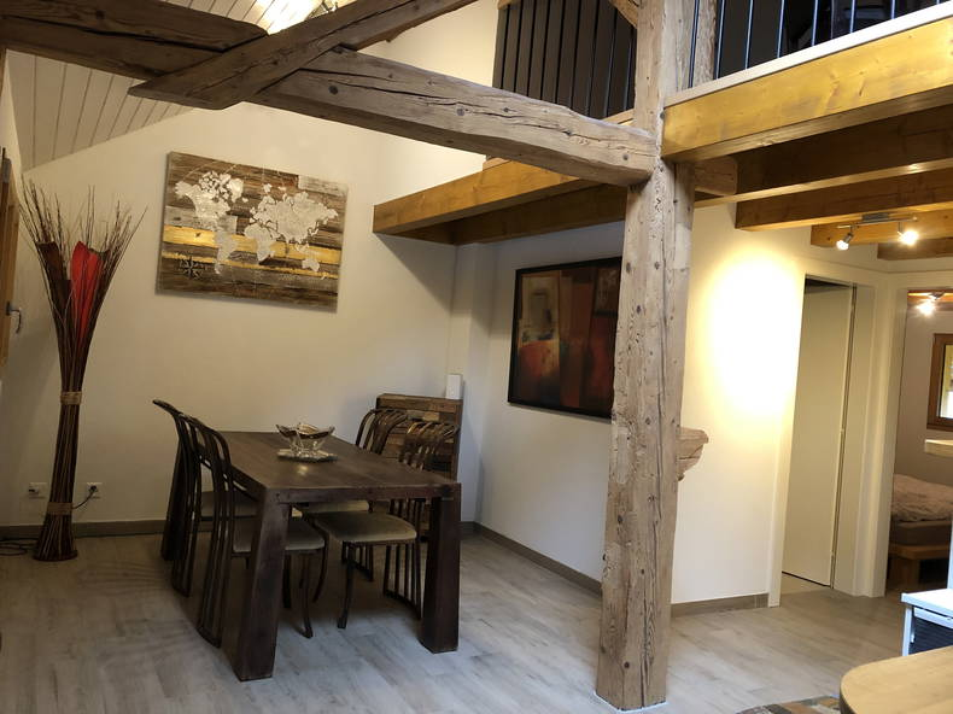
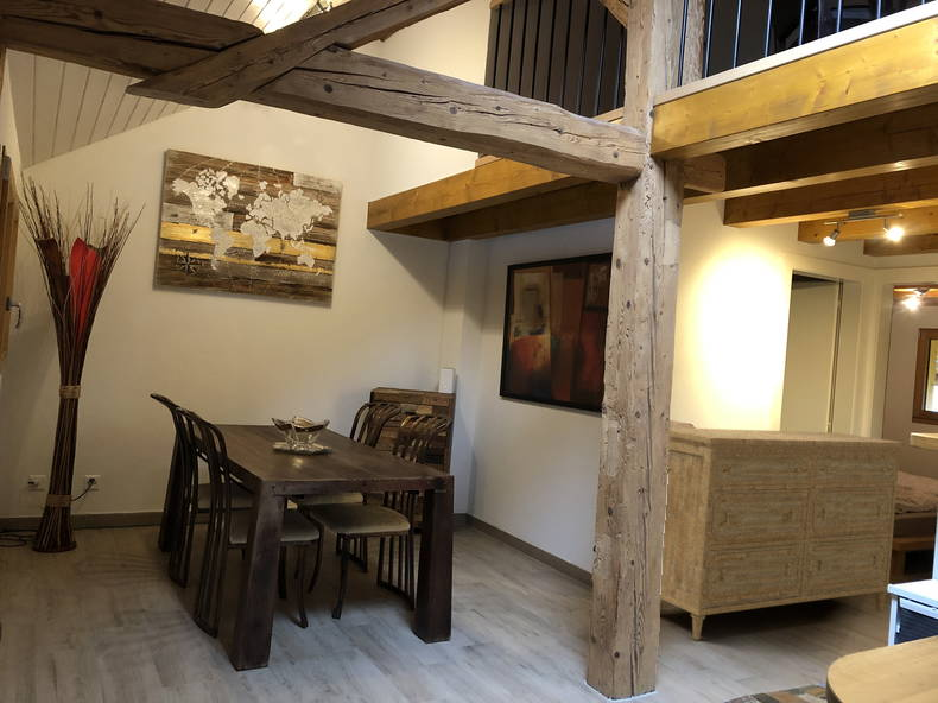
+ dresser (774, 522)
